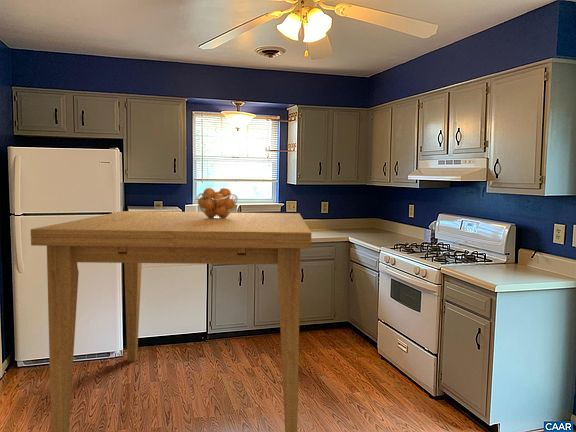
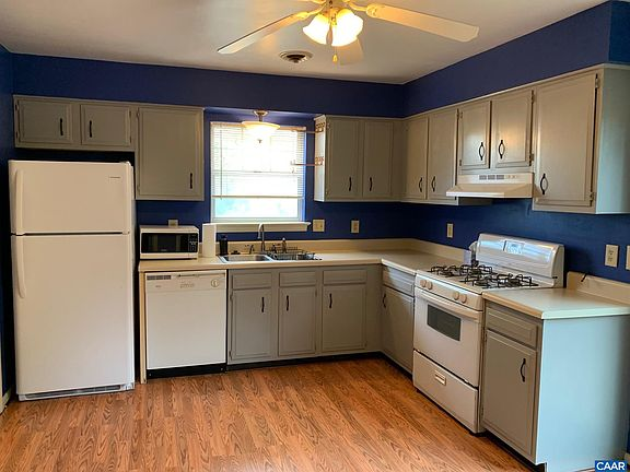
- dining table (196, 263)
- fruit basket (217, 202)
